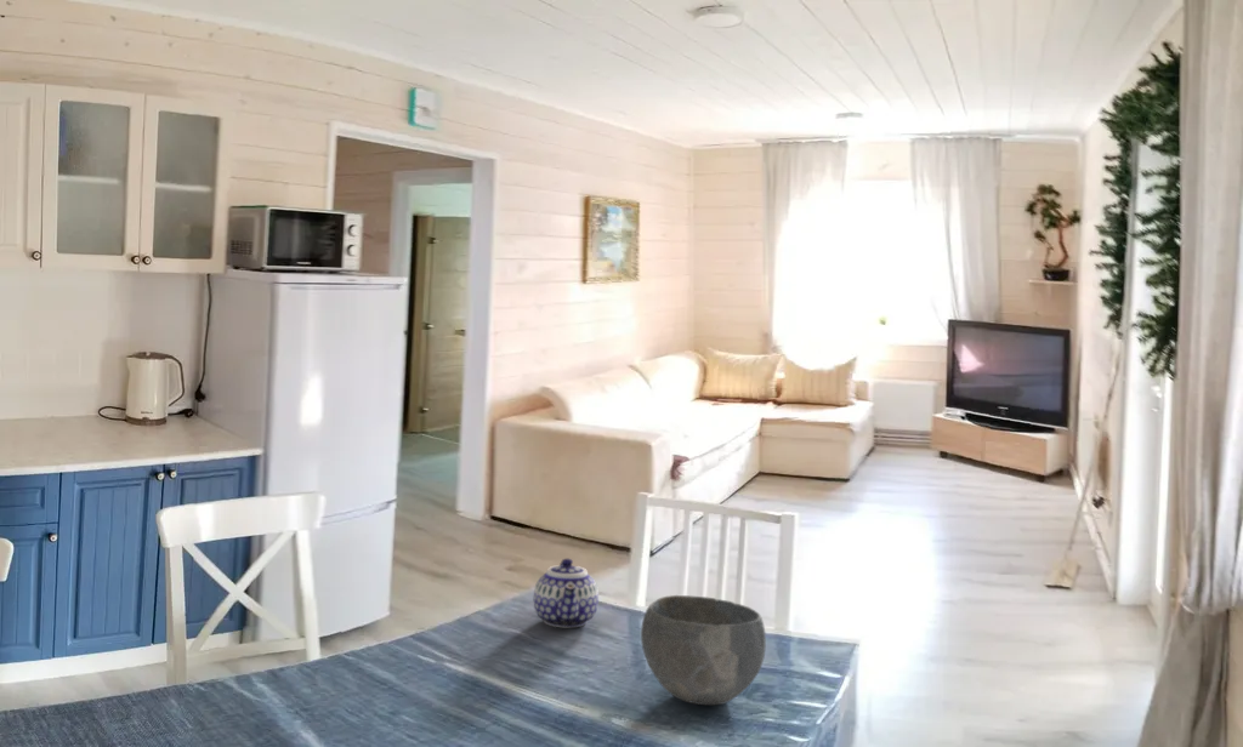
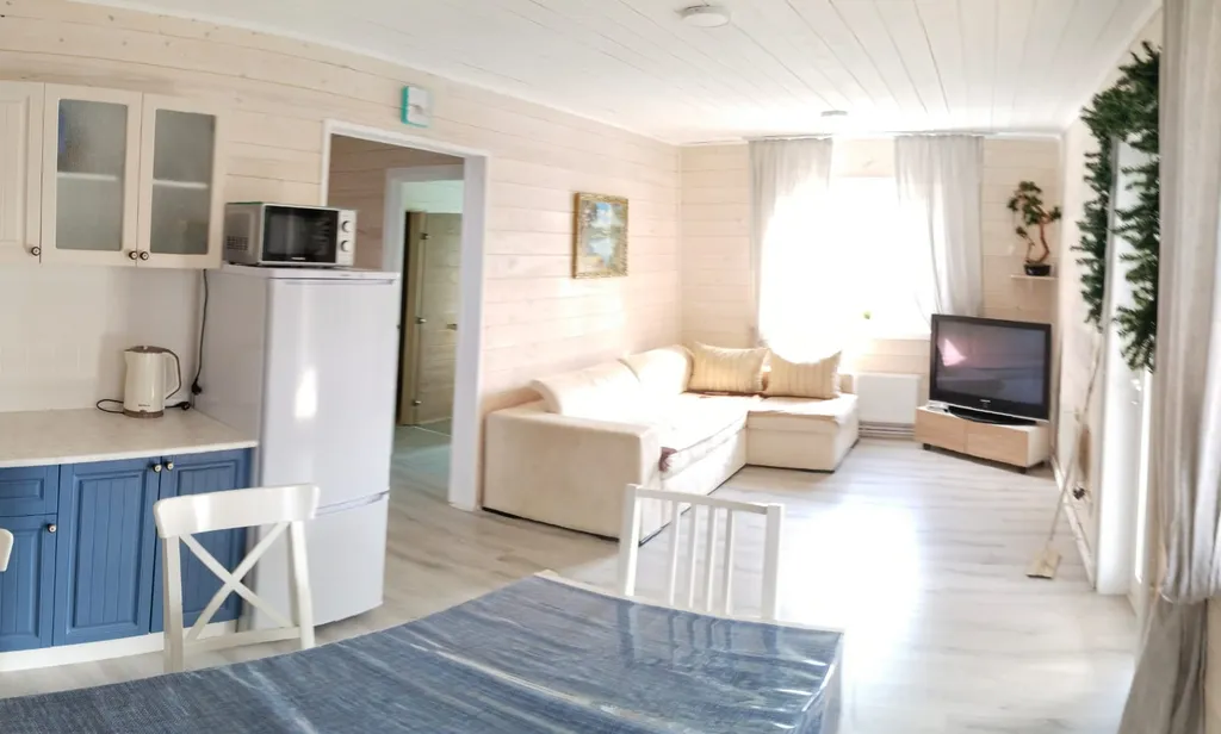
- bowl (702, 652)
- teapot (566, 589)
